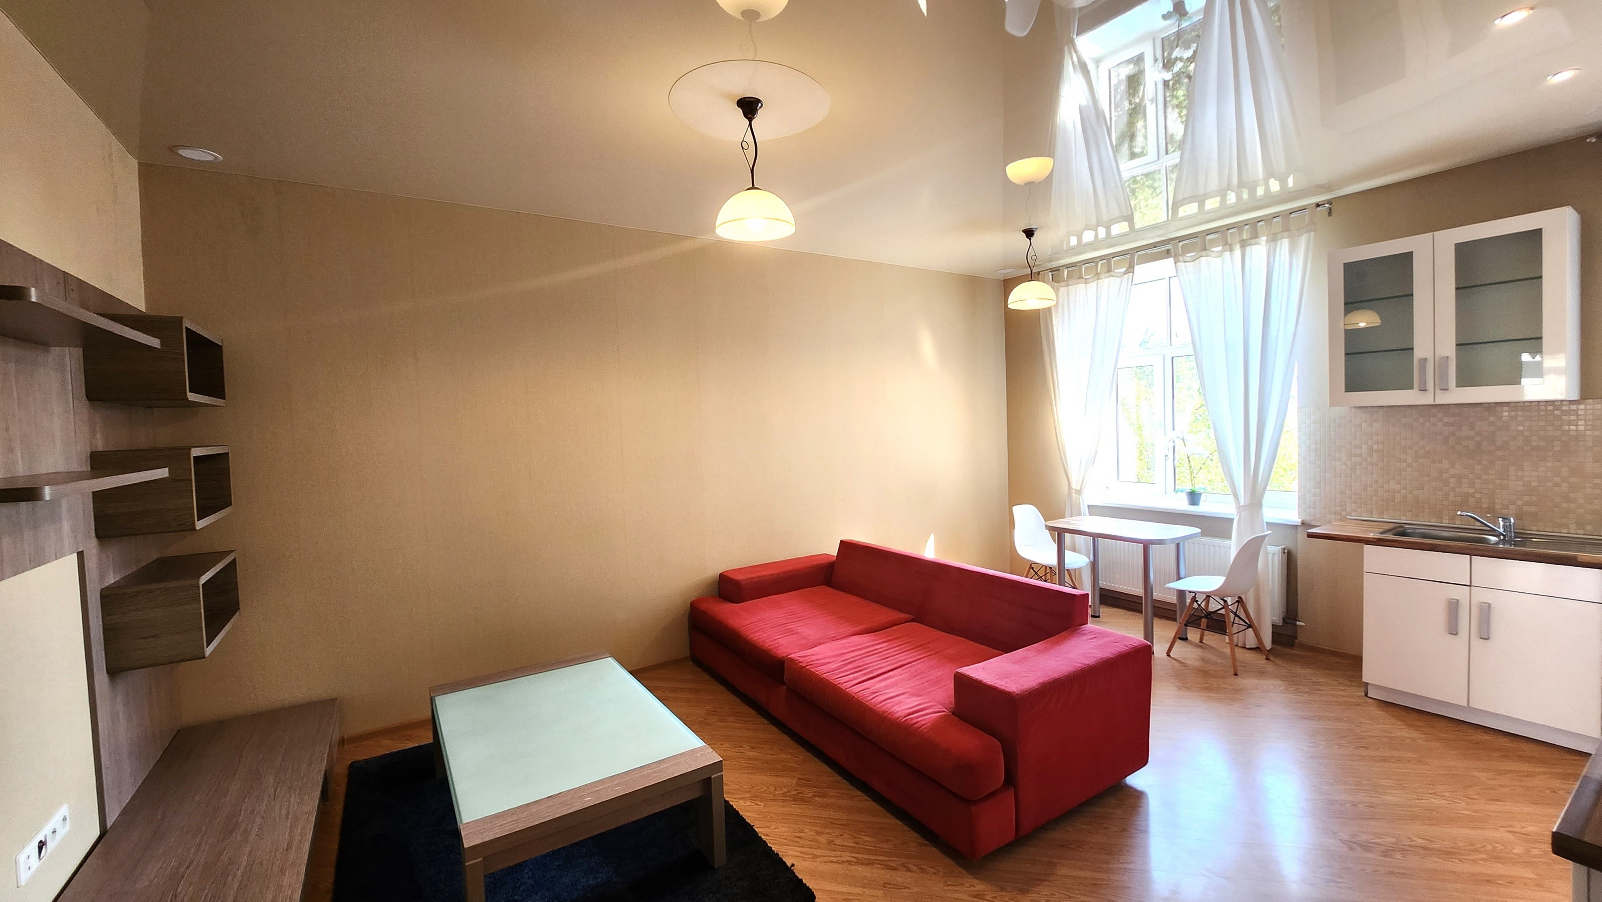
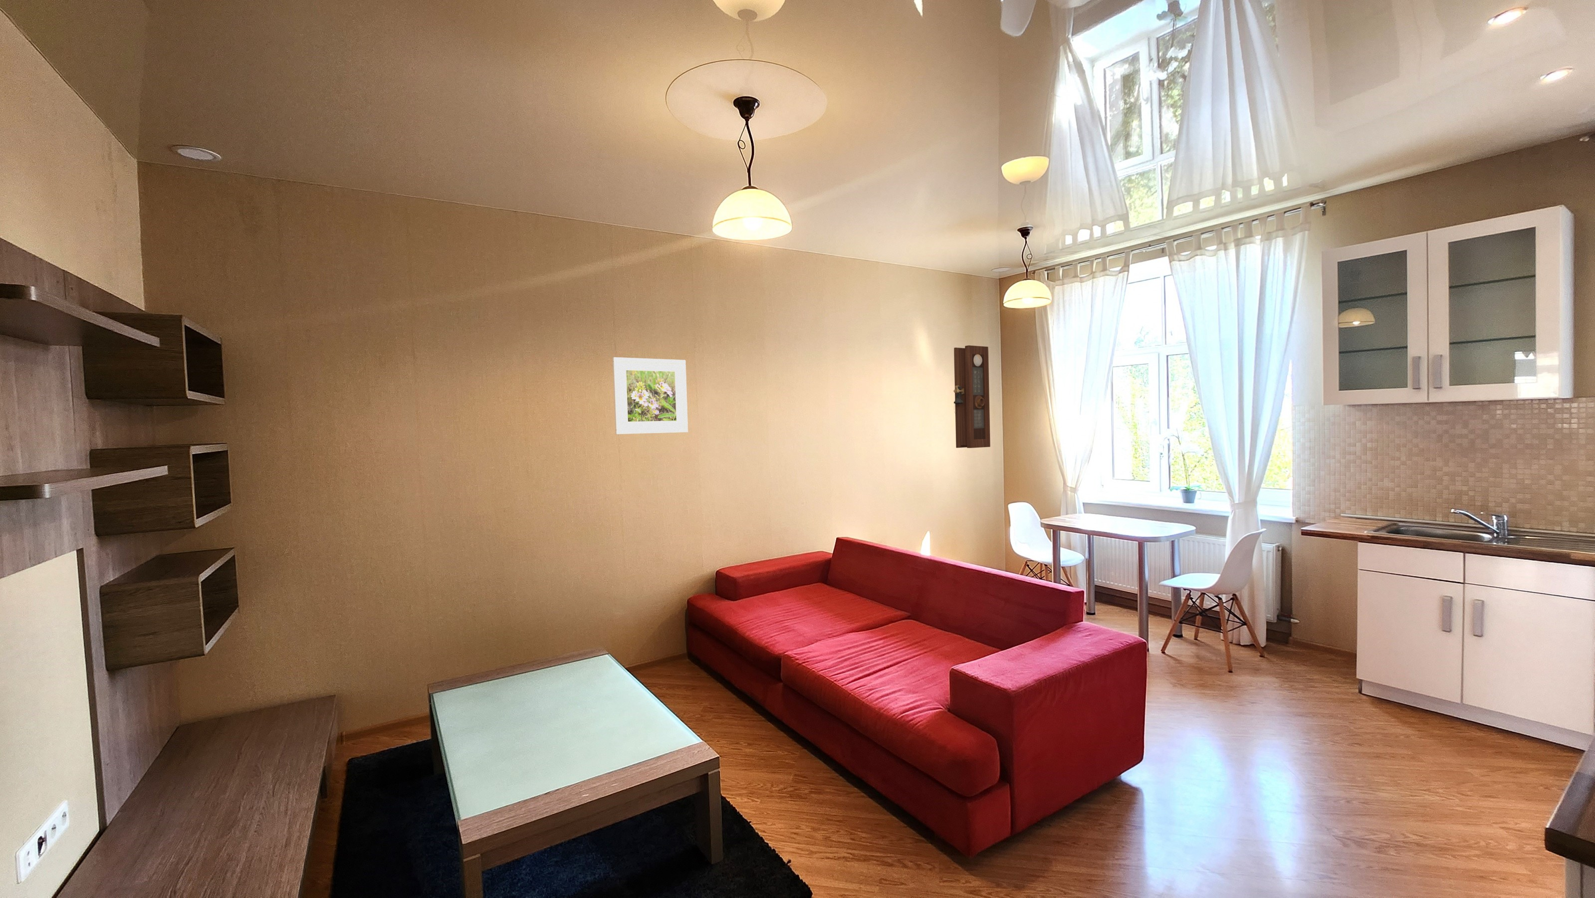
+ pendulum clock (969, 398)
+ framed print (651, 396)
